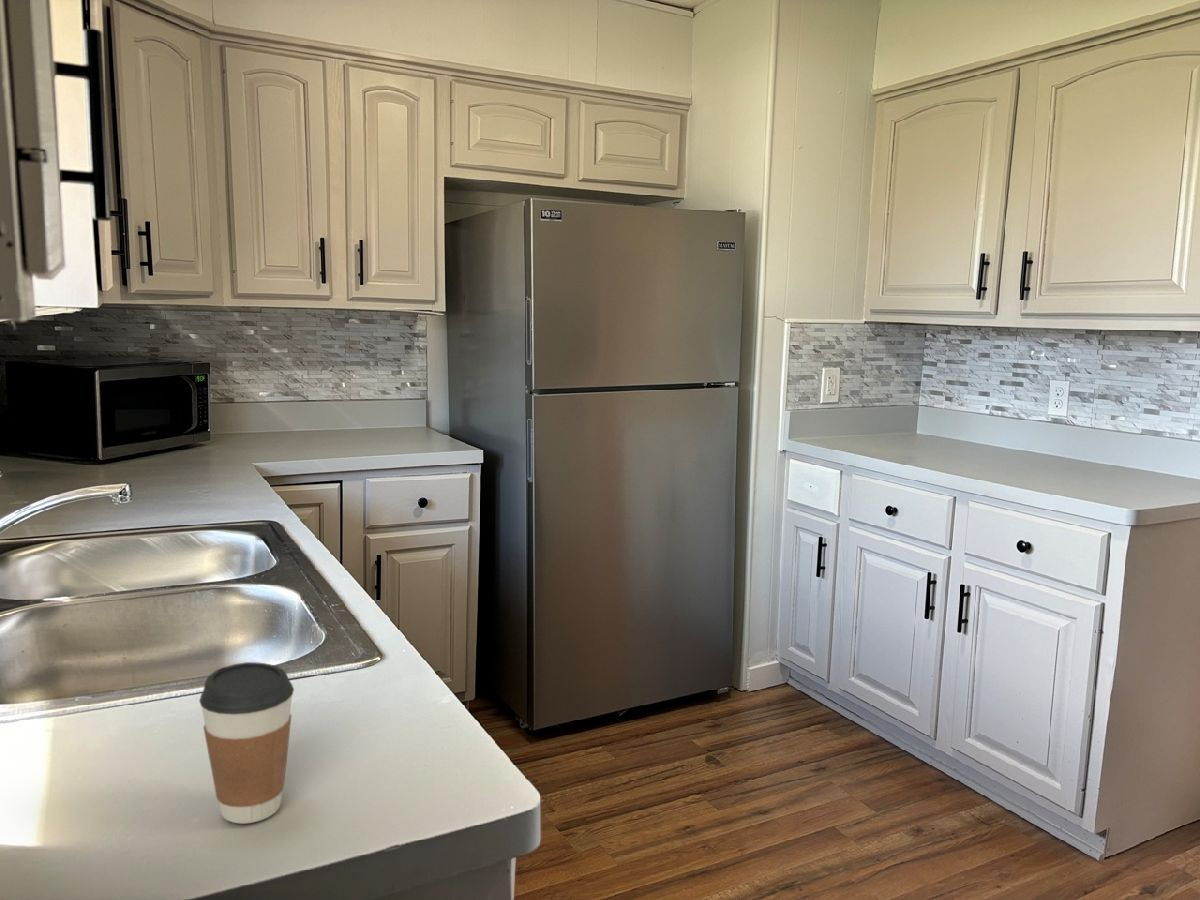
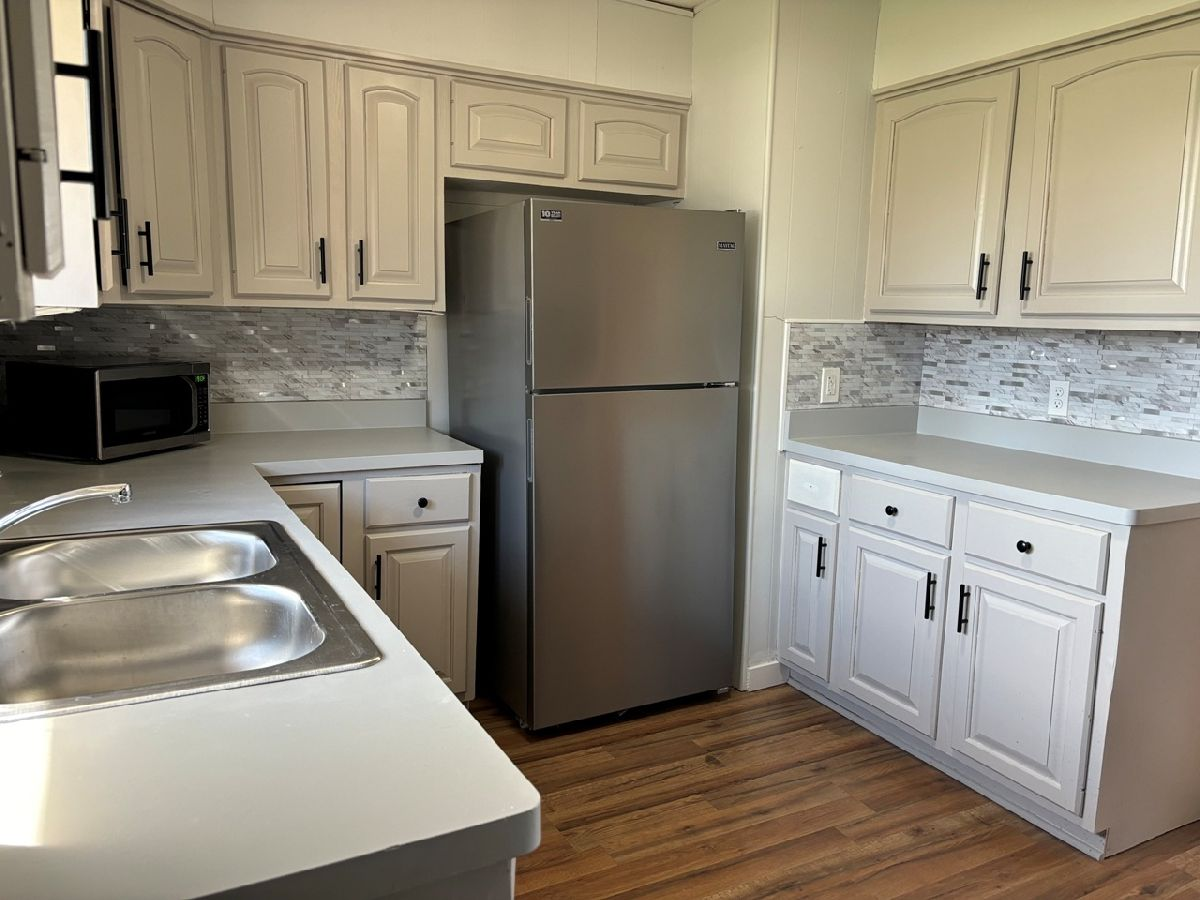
- coffee cup (249, 743)
